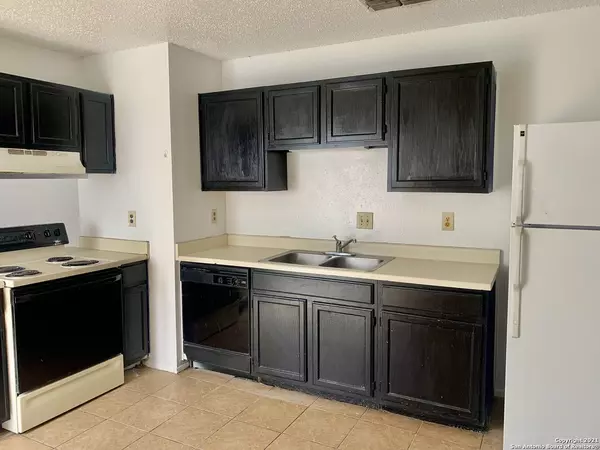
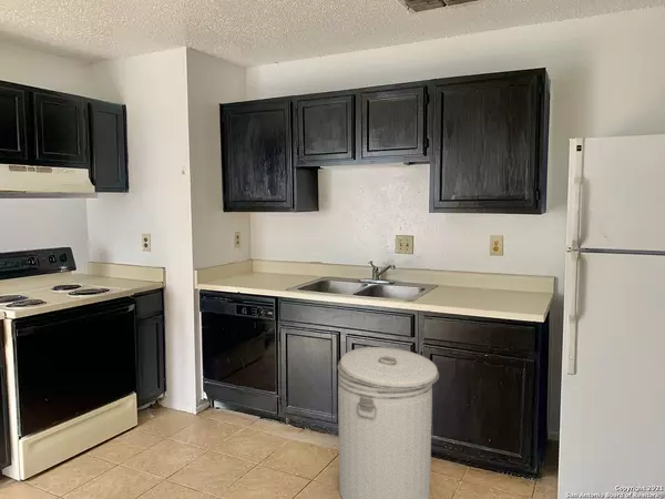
+ can (387, 425)
